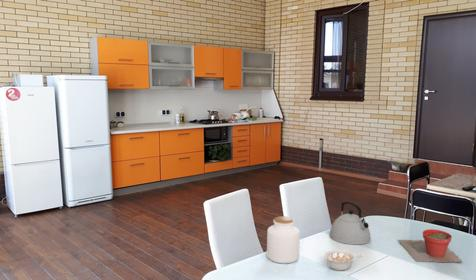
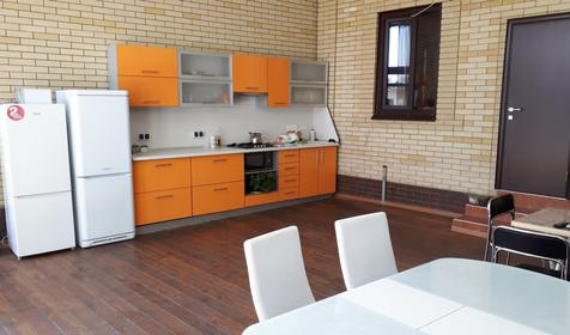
- jar (283, 237)
- legume (340, 259)
- kettle (351, 220)
- plant pot (429, 240)
